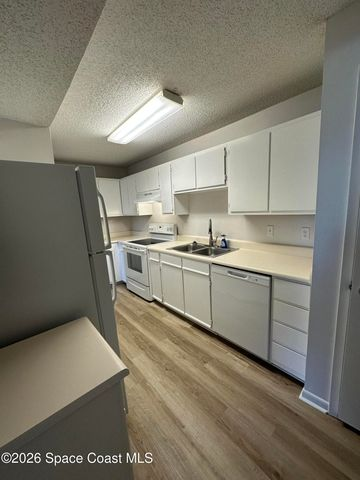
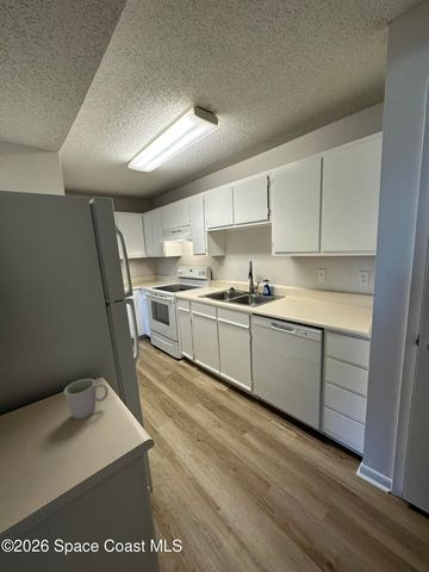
+ mug (87, 397)
